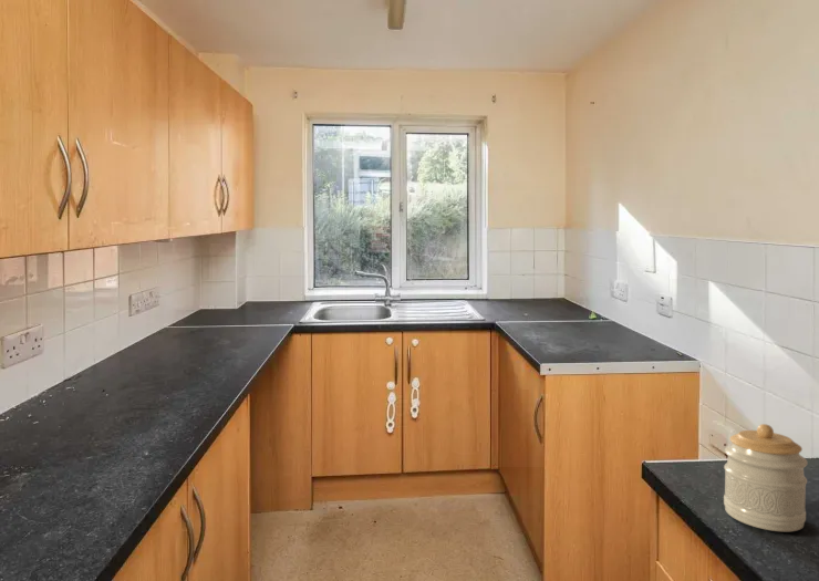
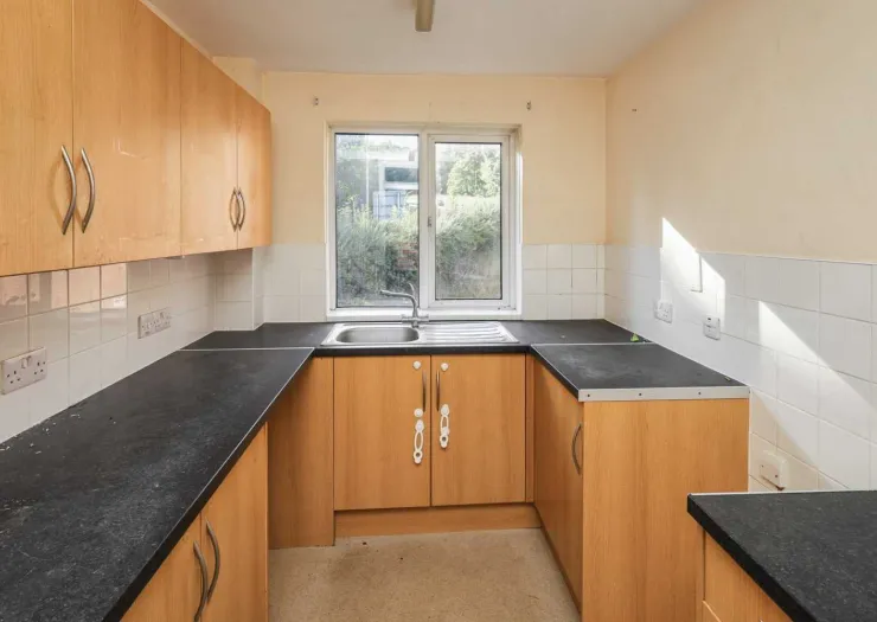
- jar (764, 470)
